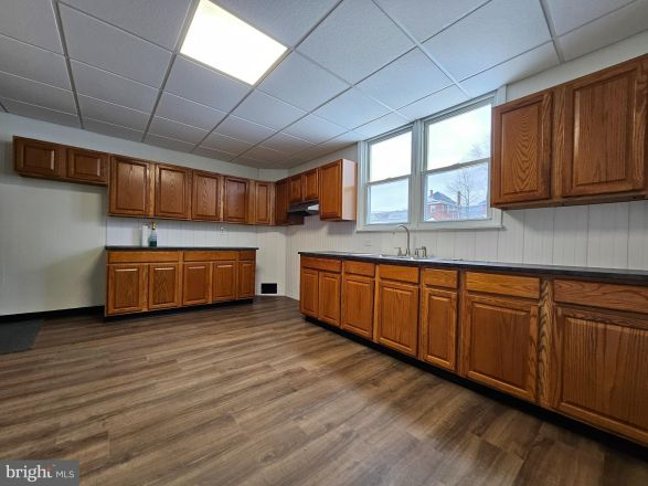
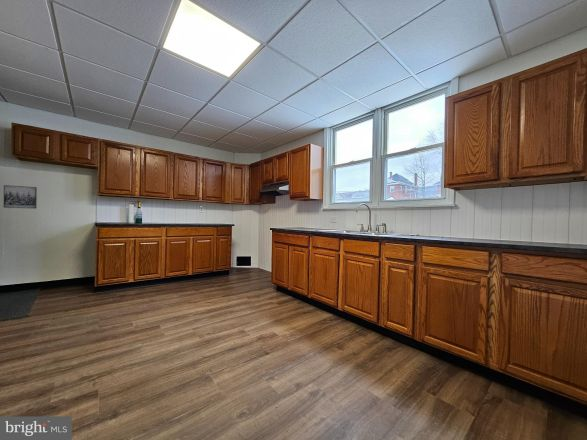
+ wall art (20, 197)
